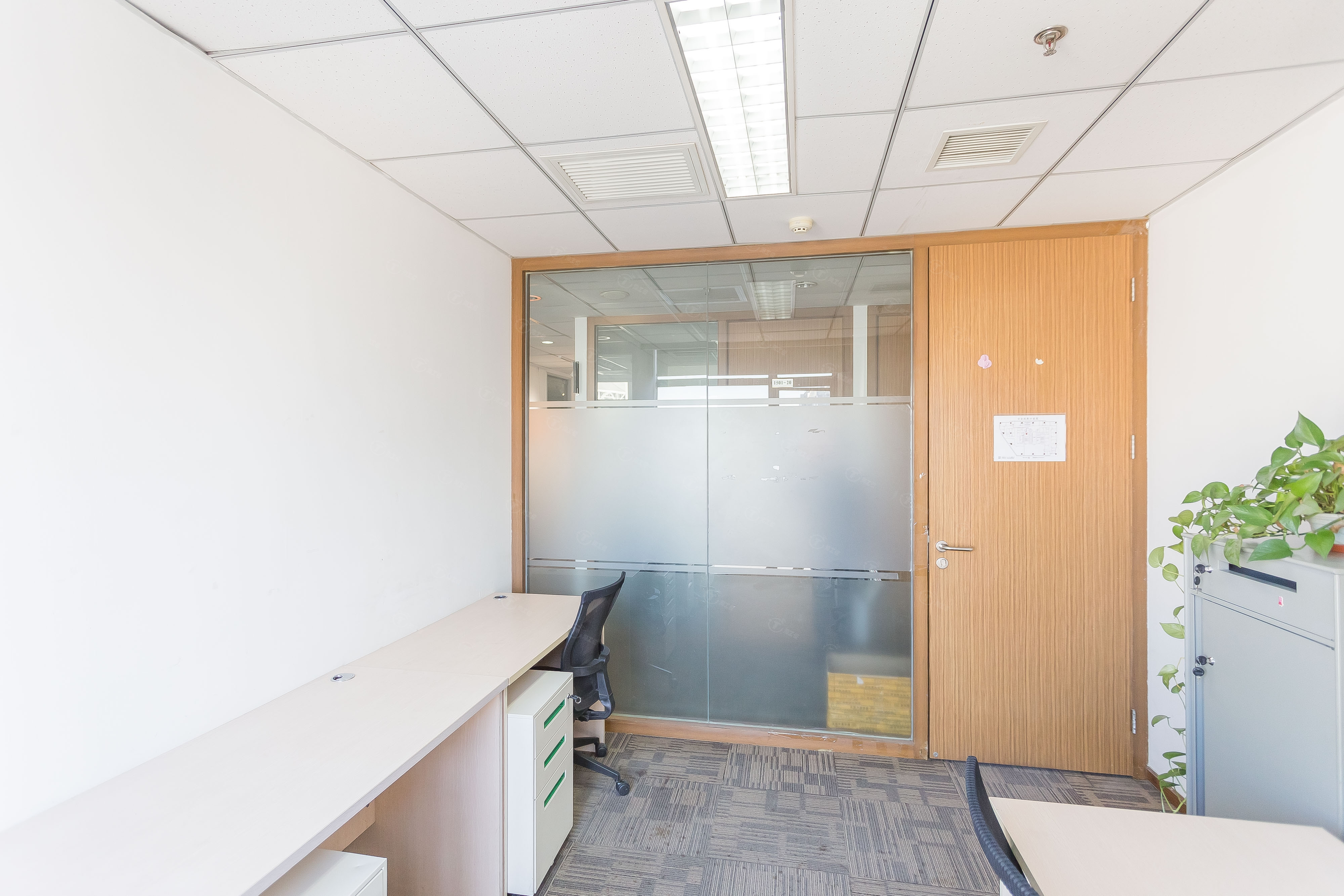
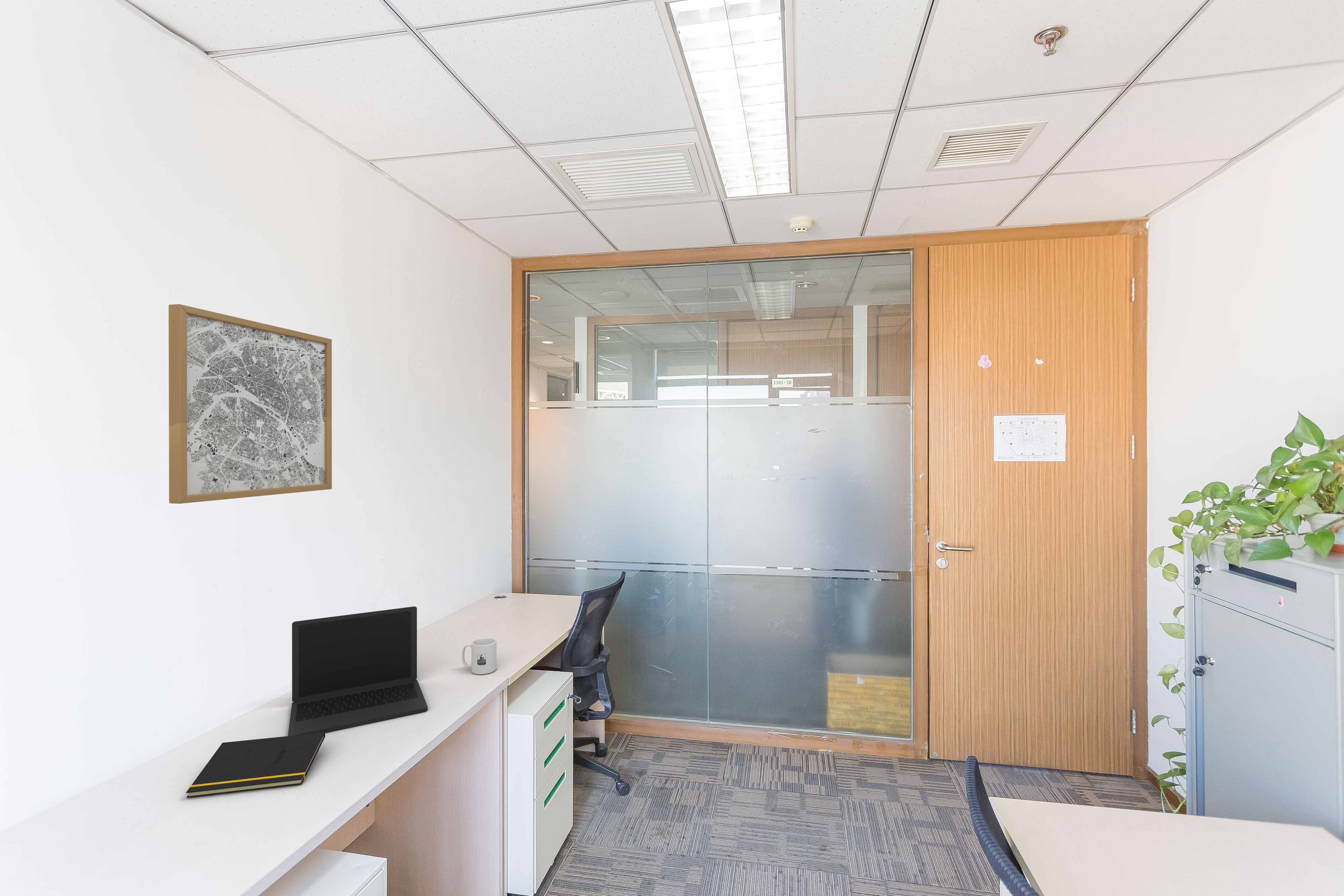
+ mug (479, 655)
+ wall art (261, 410)
+ laptop (359, 666)
+ notepad (261, 763)
